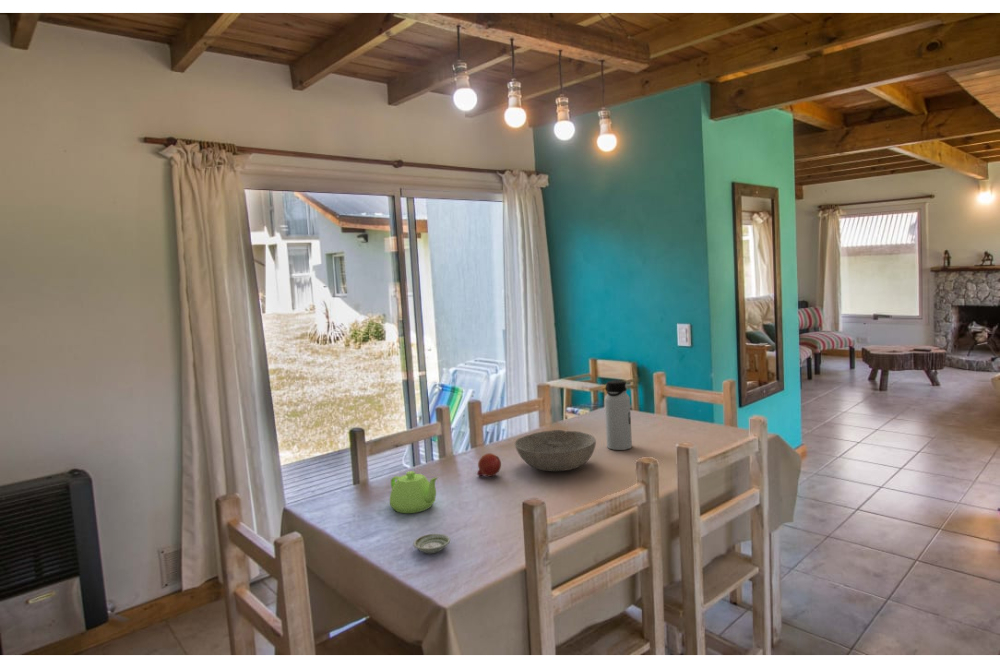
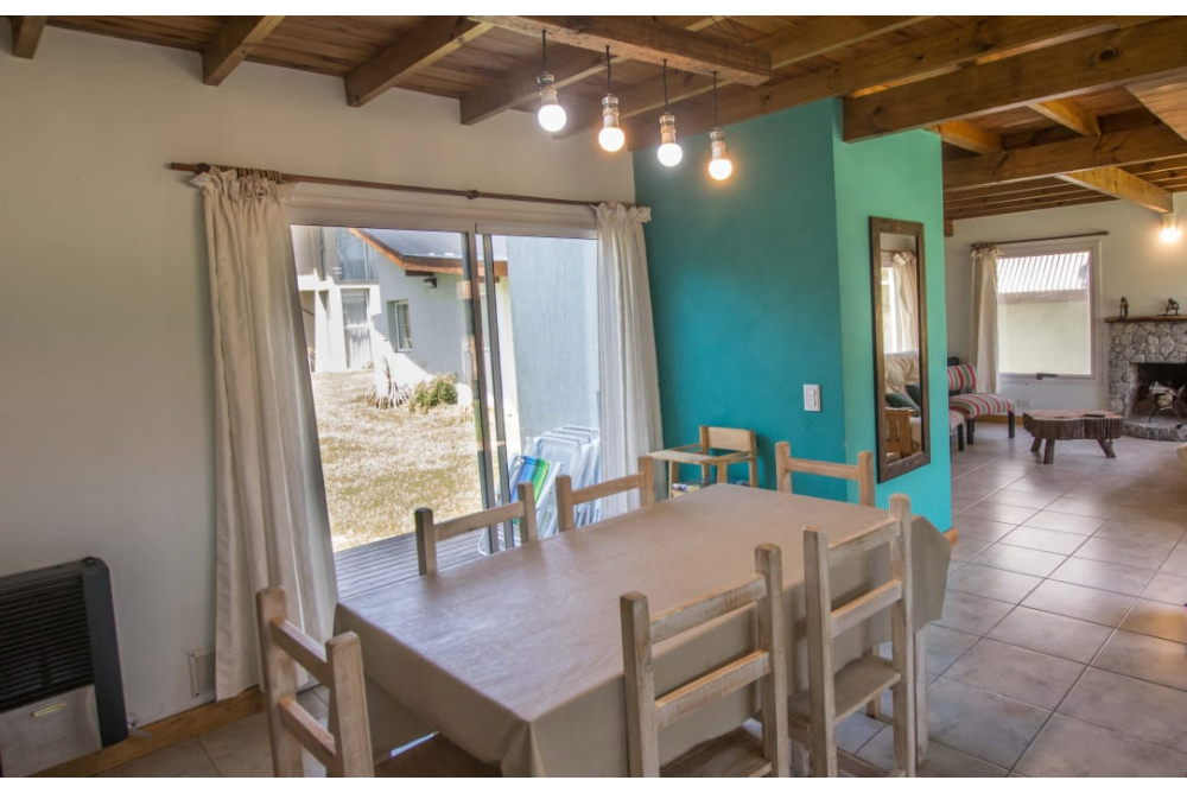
- saucer (432, 544)
- bowl (555, 453)
- fruit (488, 464)
- teapot (414, 489)
- water bottle (617, 414)
